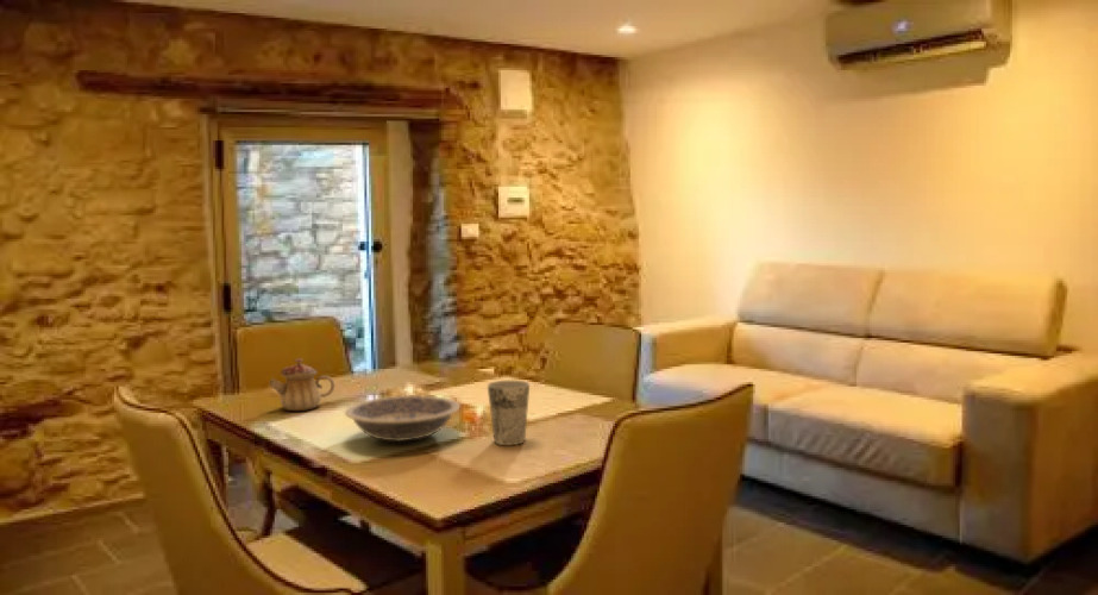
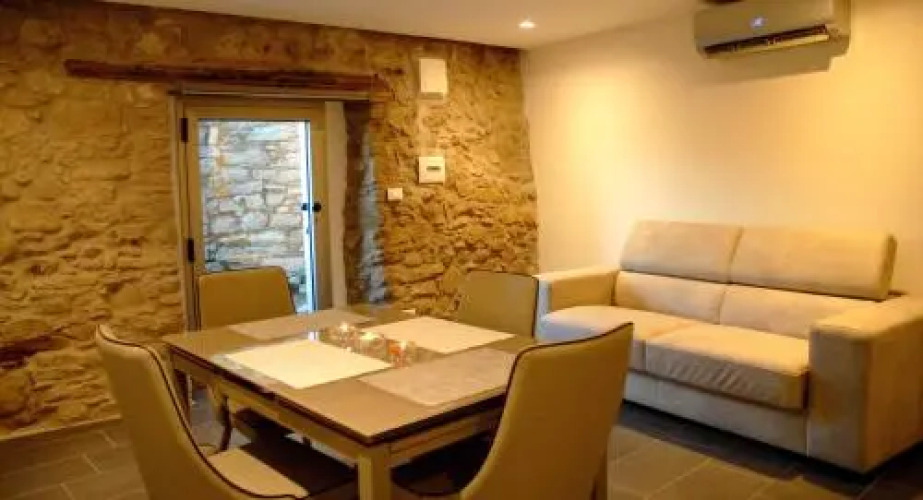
- cup (508, 412)
- teapot (302, 382)
- bowl (403, 422)
